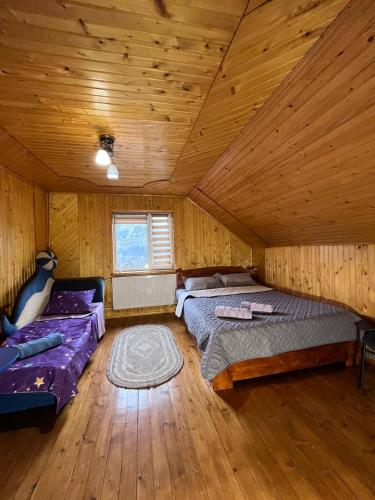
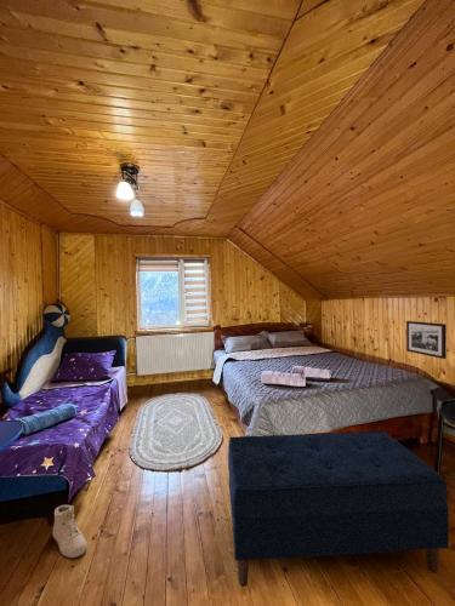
+ picture frame (425, 338)
+ sneaker (68, 527)
+ bench (323, 497)
